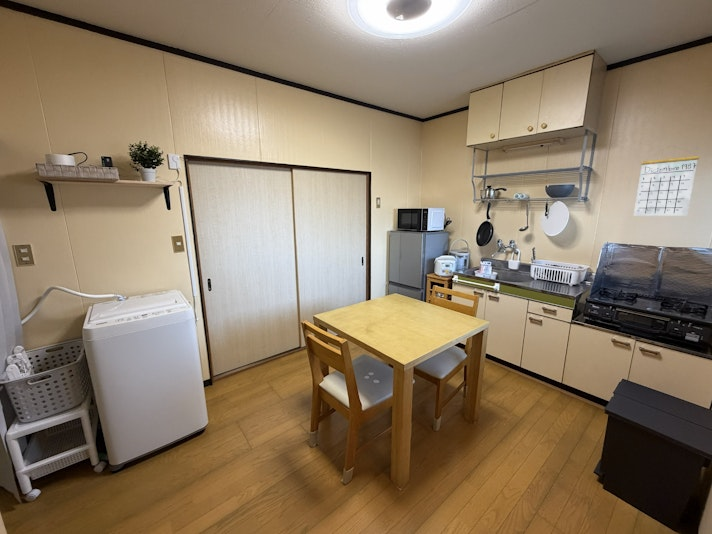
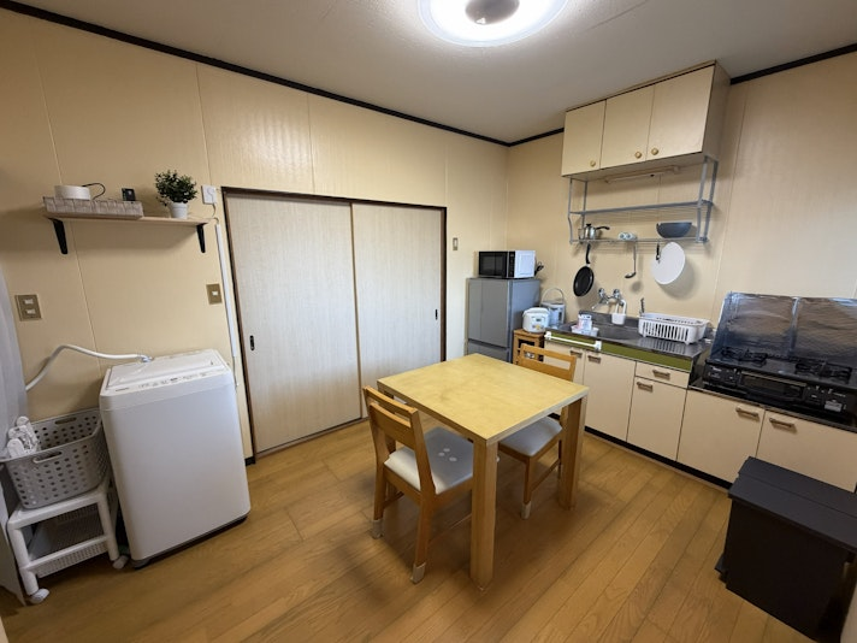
- calendar (665, 181)
